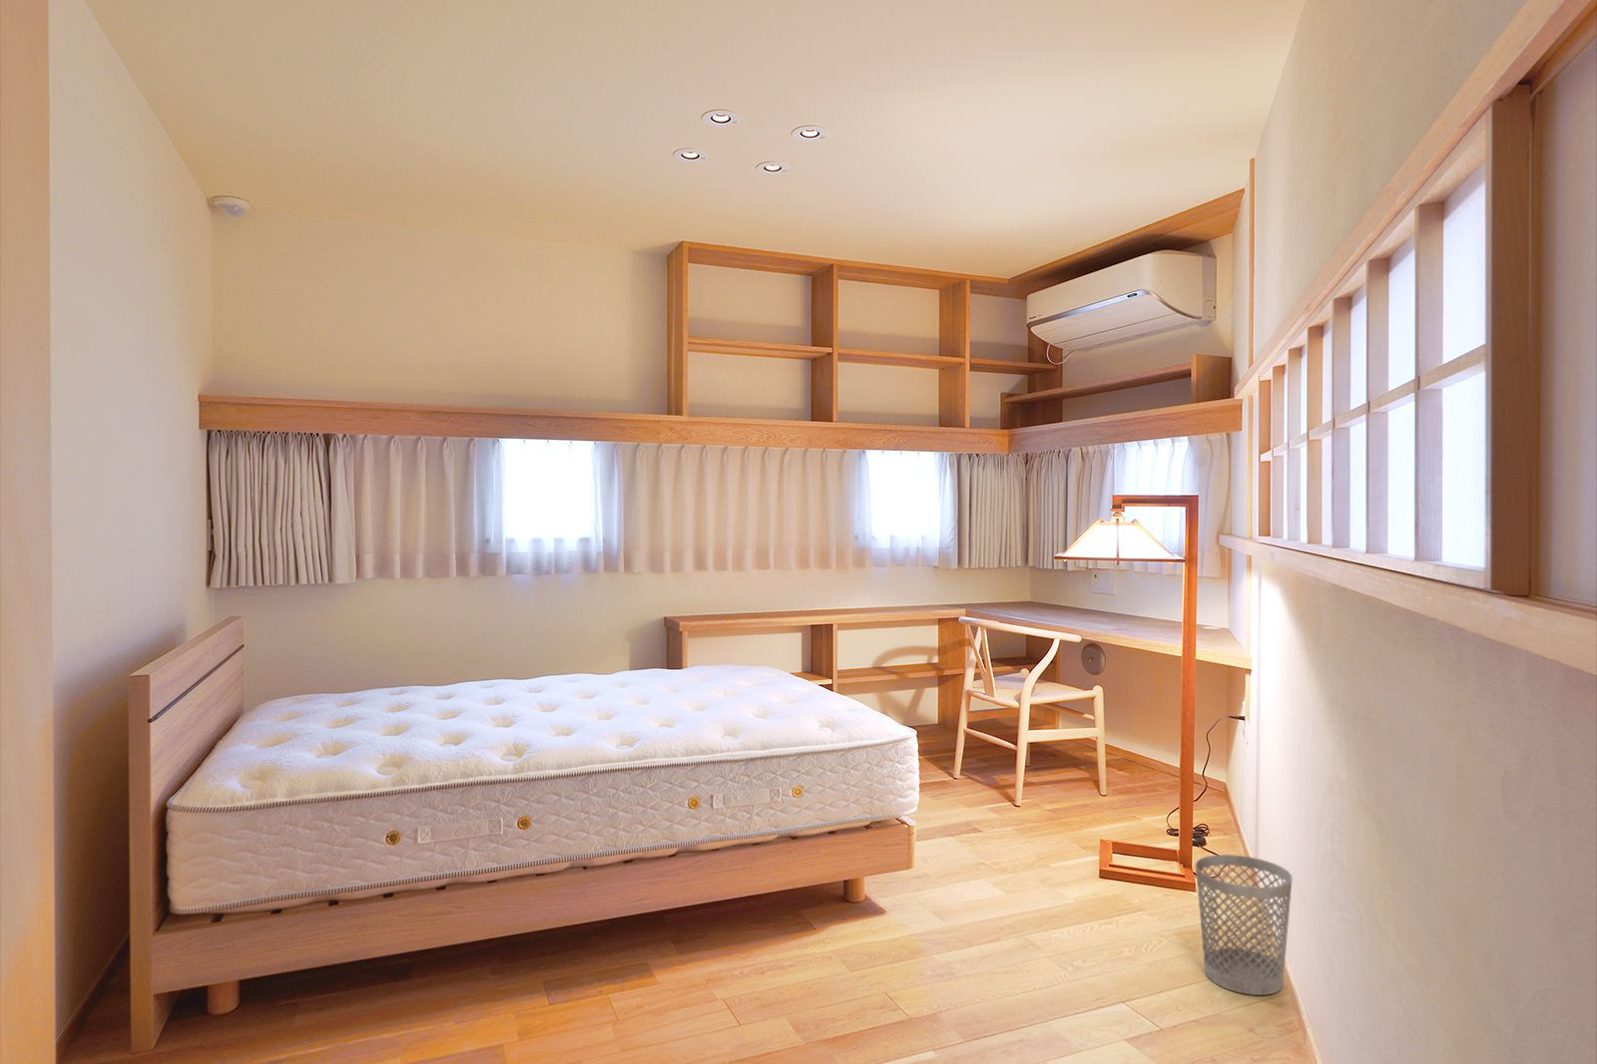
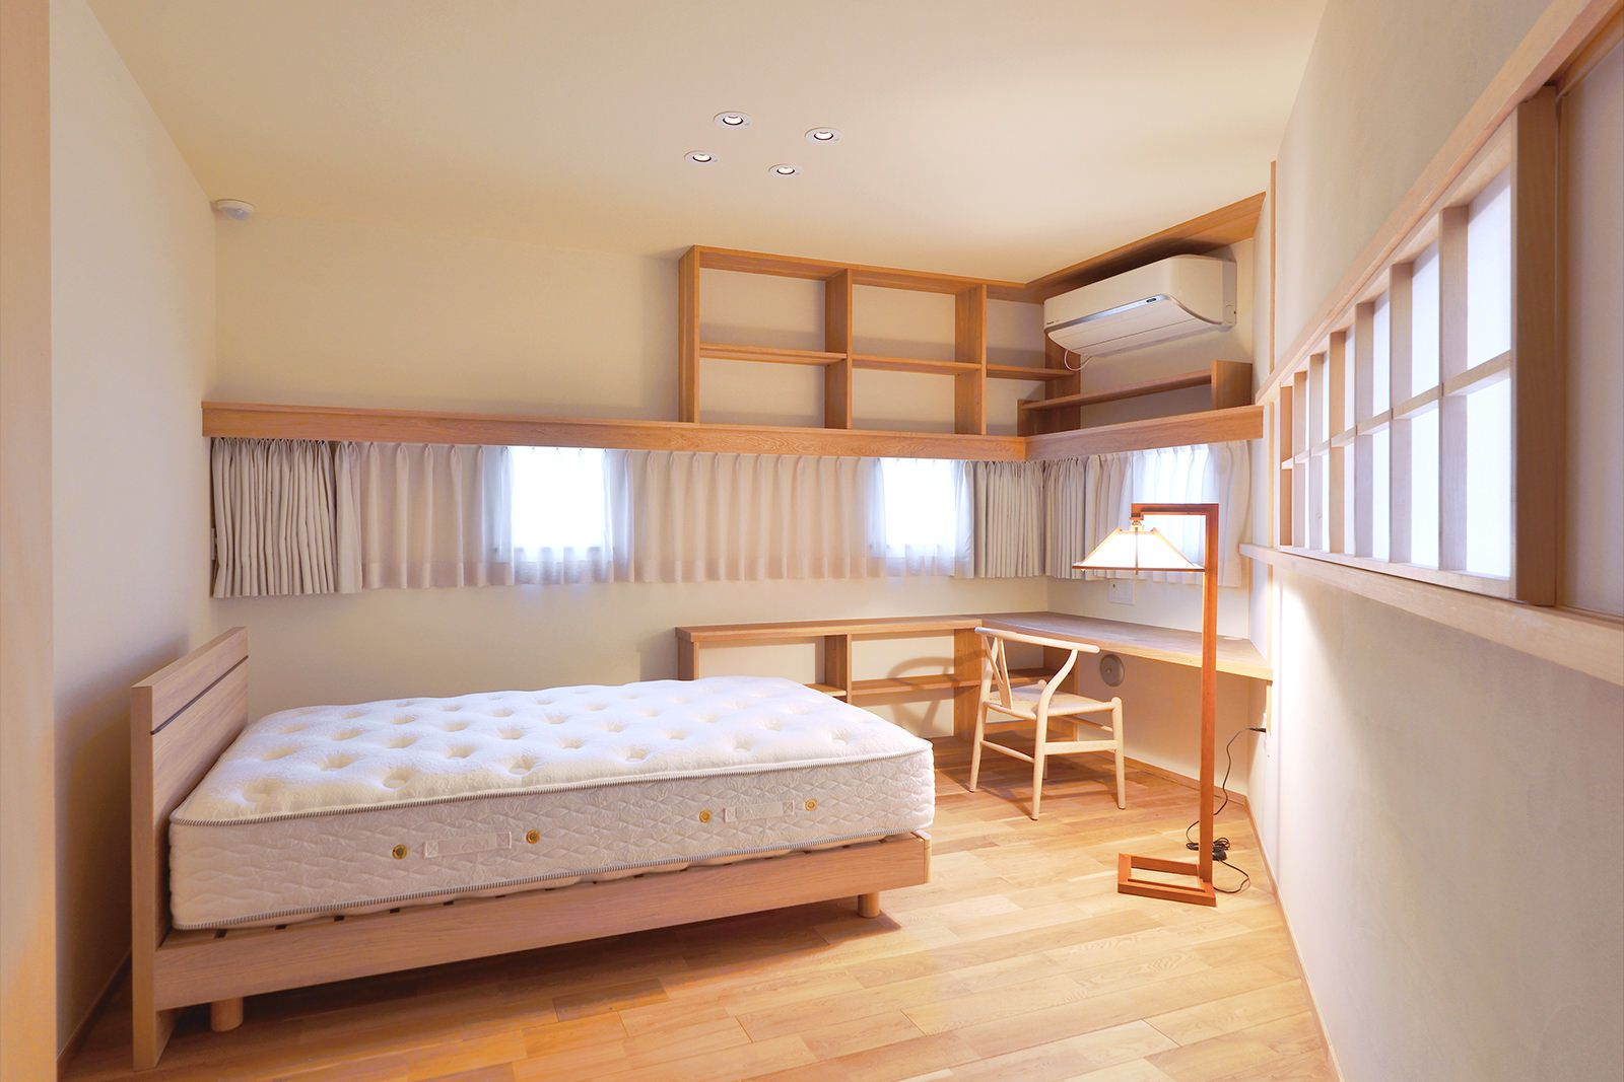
- wastebasket (1243, 924)
